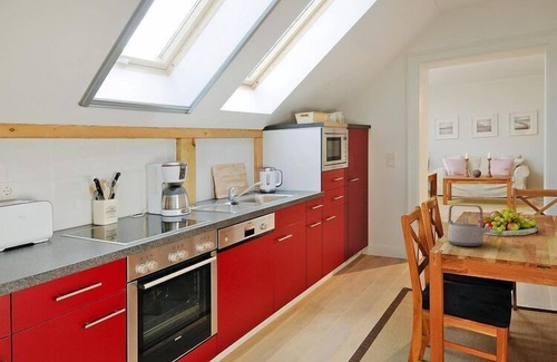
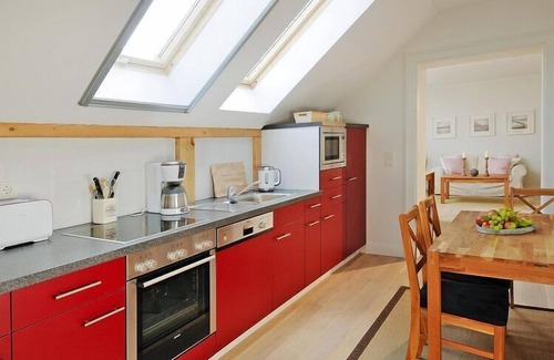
- teapot (468, 224)
